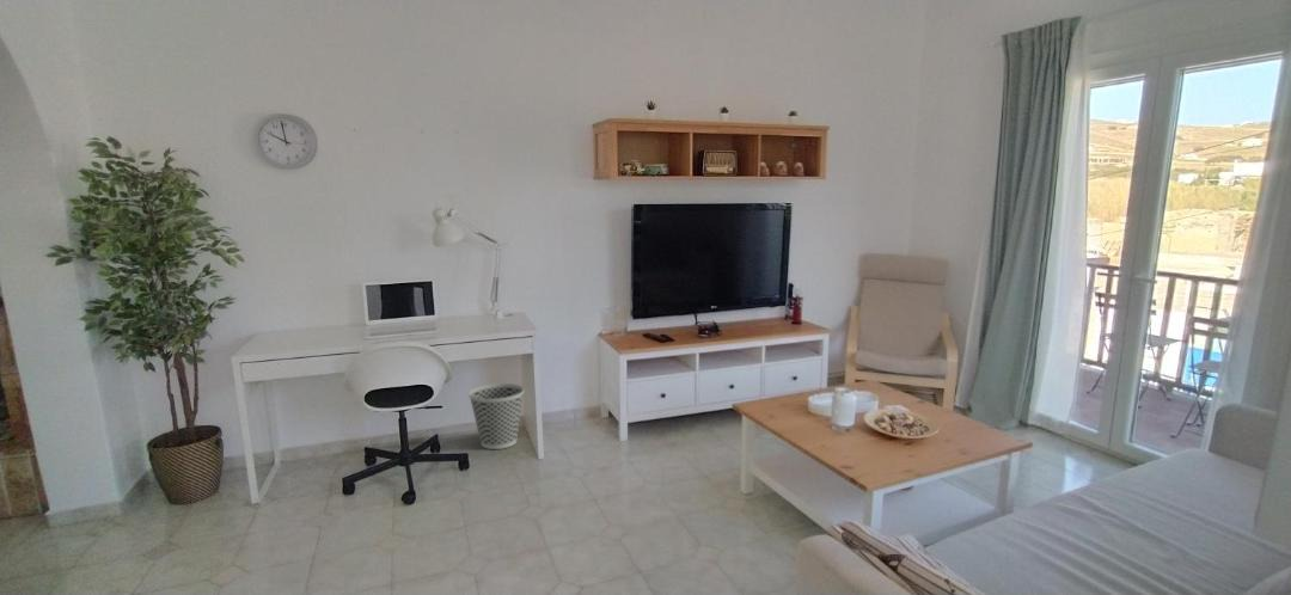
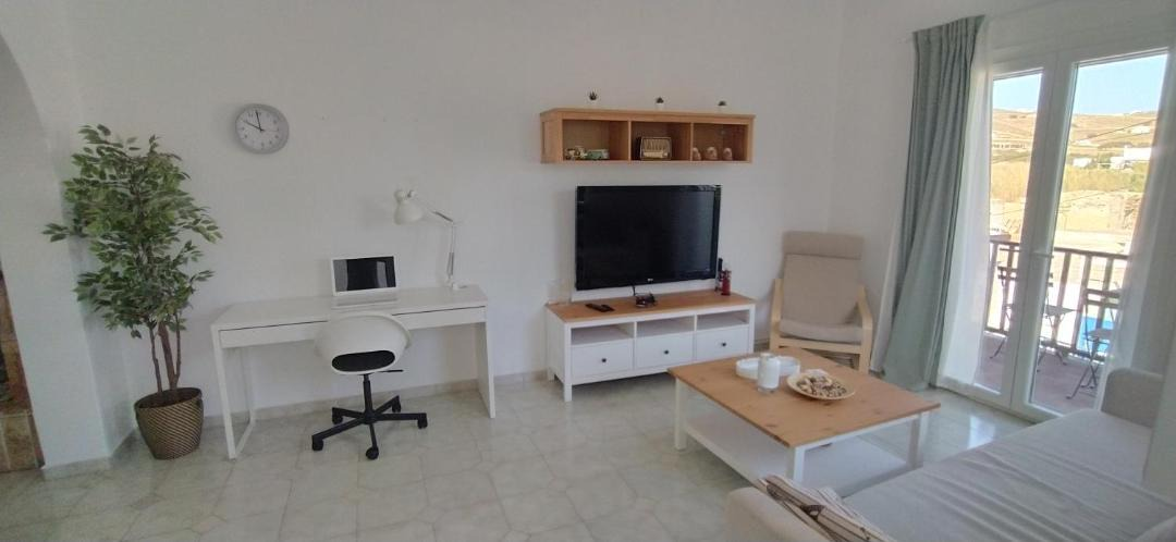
- wastebasket (497, 416)
